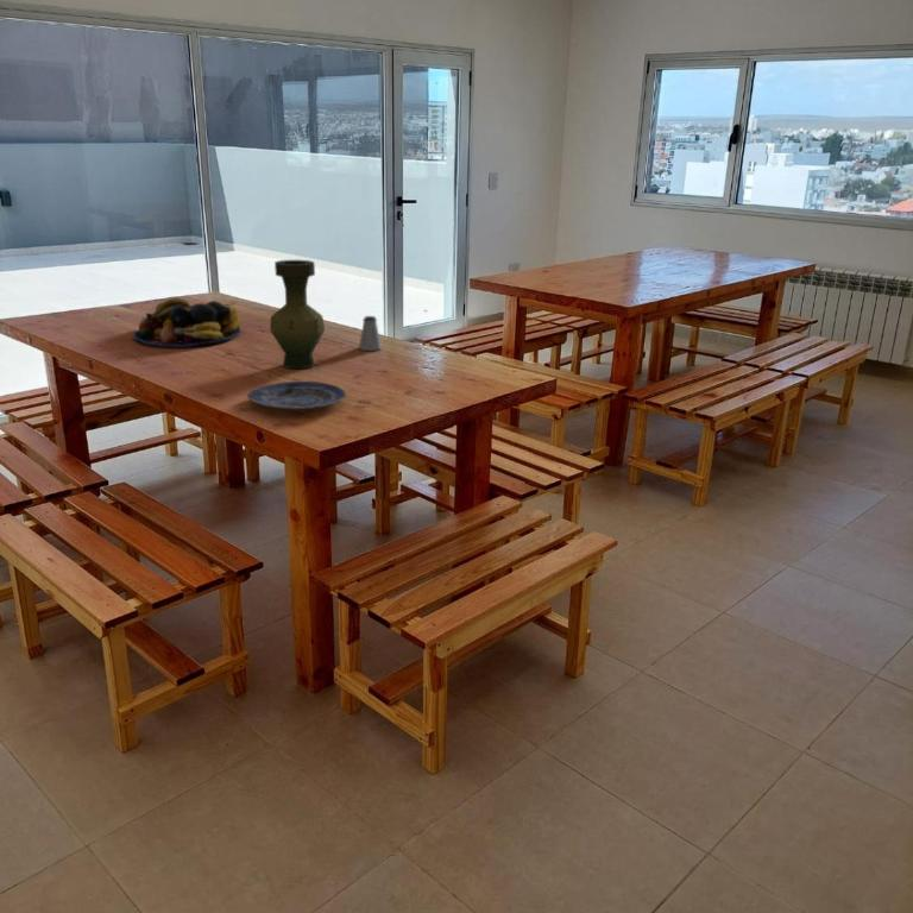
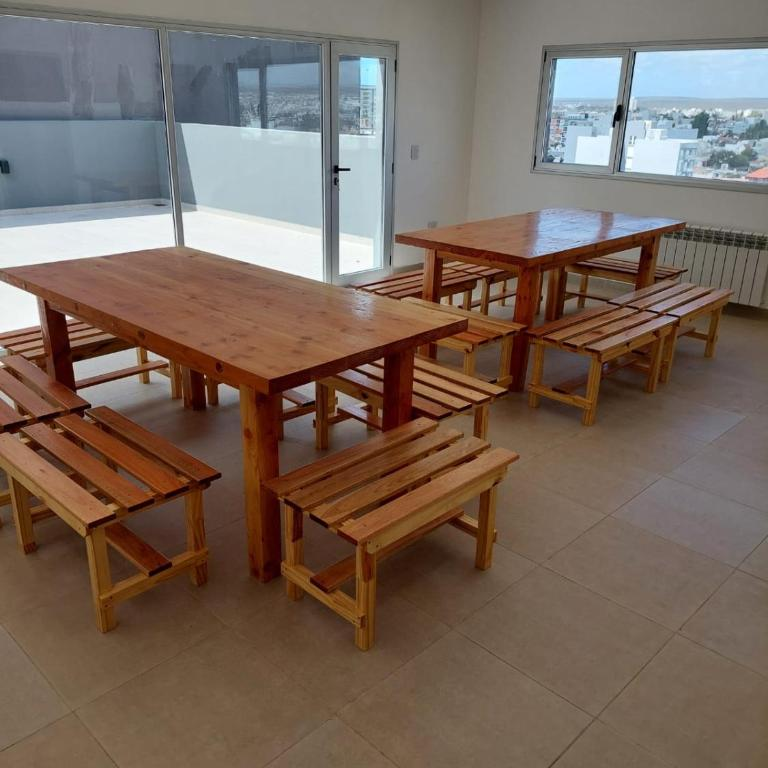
- vase (296, 314)
- fruit bowl (185, 316)
- saltshaker (370, 332)
- plate (297, 397)
